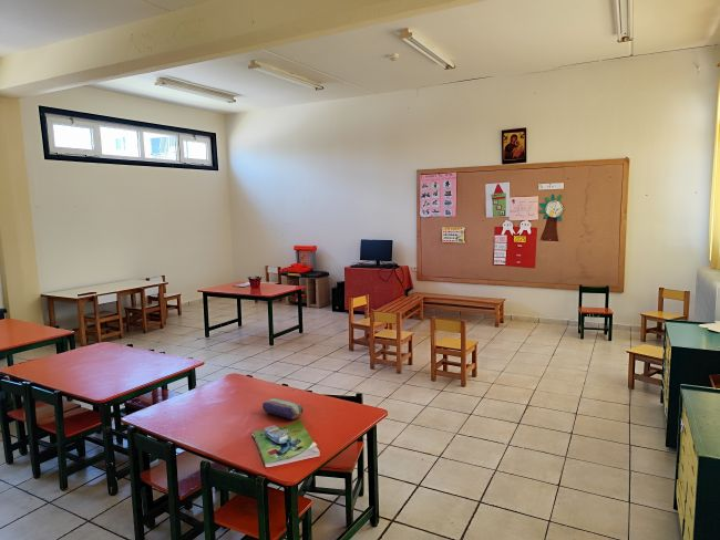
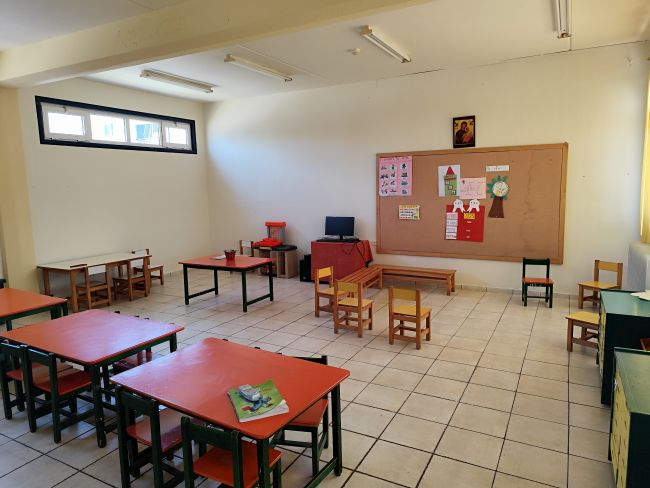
- pencil case (282, 408)
